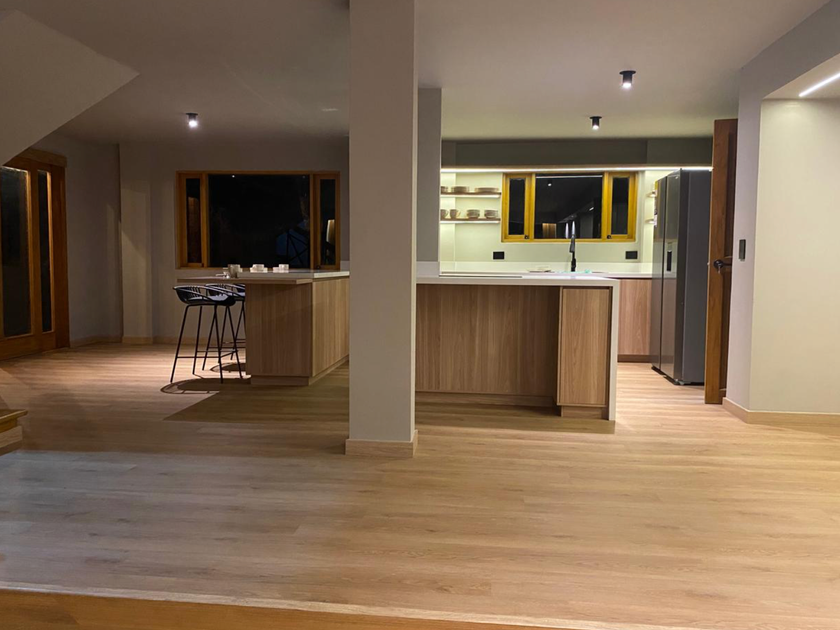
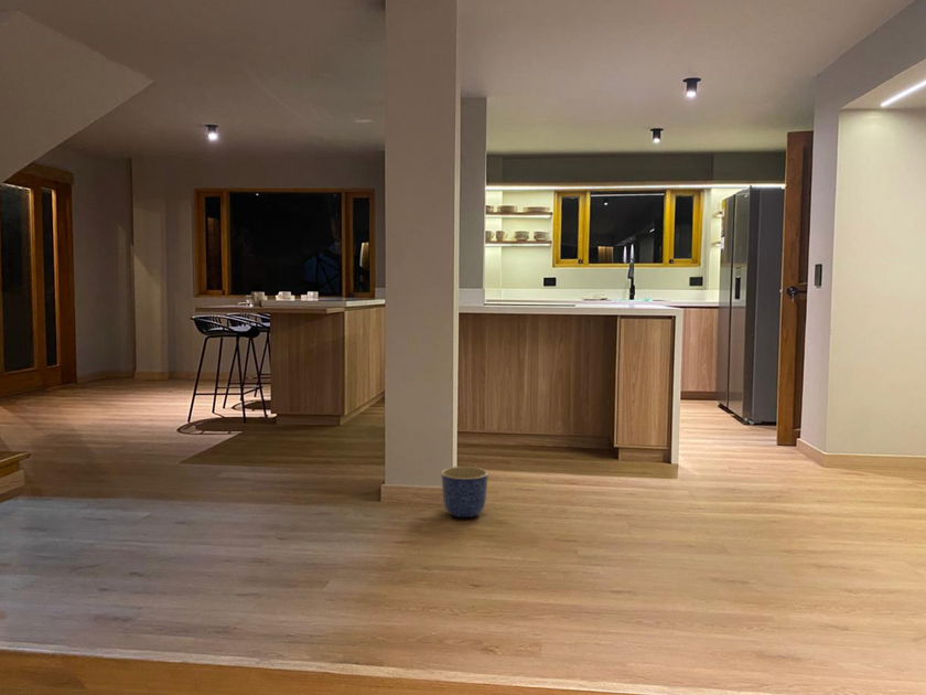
+ planter (464, 493)
